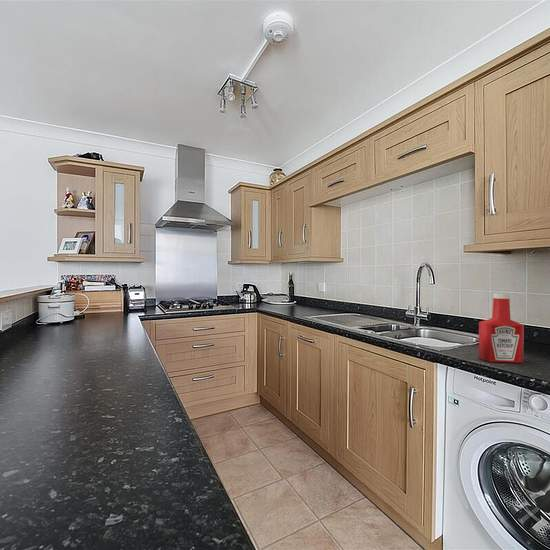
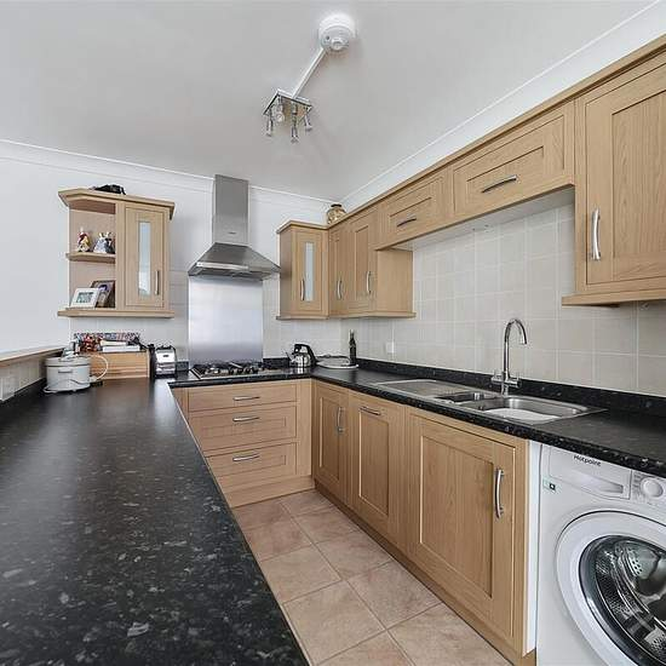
- soap bottle (500, 326)
